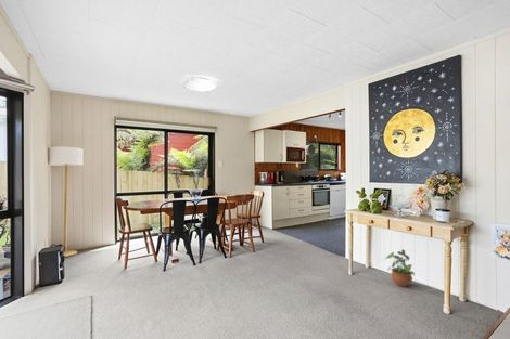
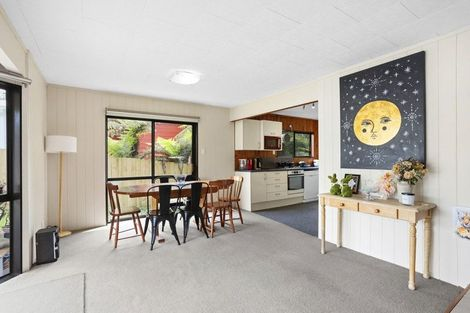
- potted plant (401, 266)
